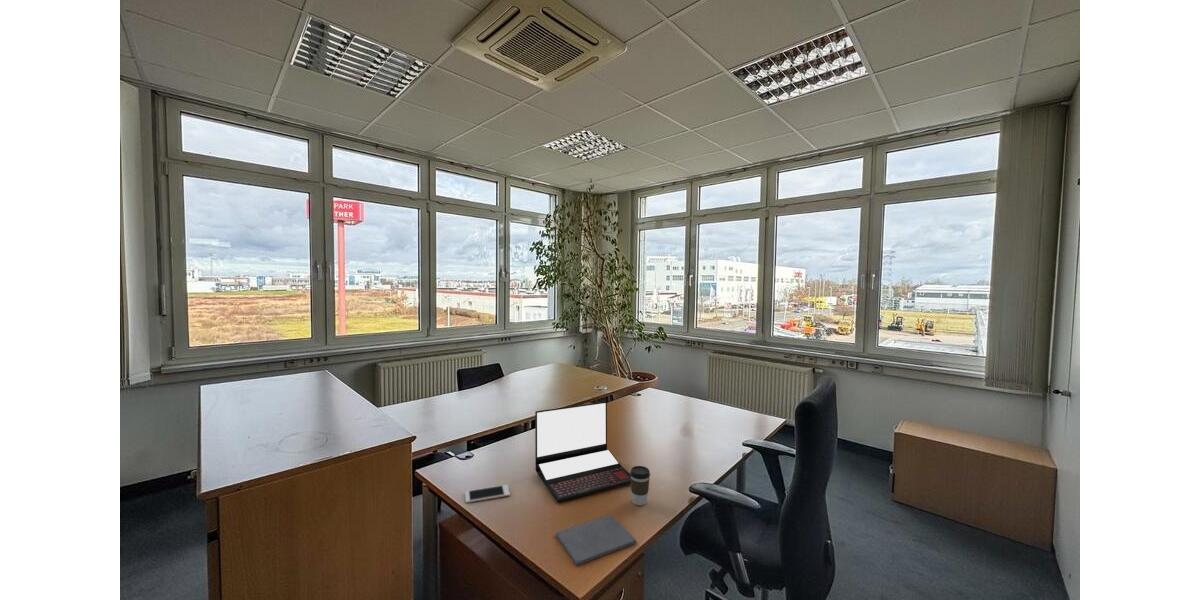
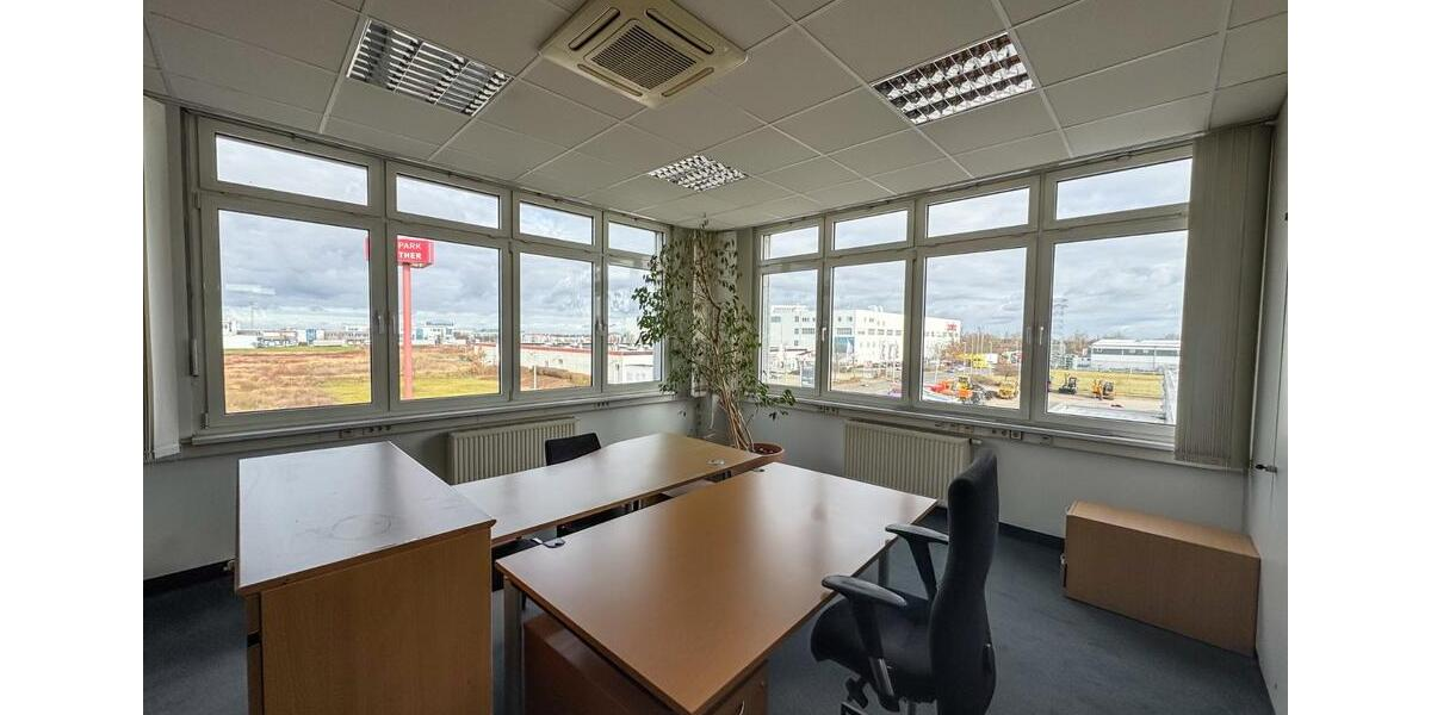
- cell phone (487, 493)
- notepad (595, 537)
- coffee cup (639, 485)
- laptop (584, 446)
